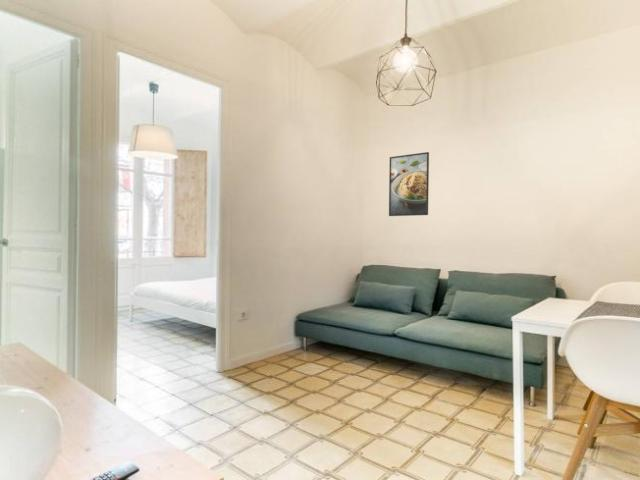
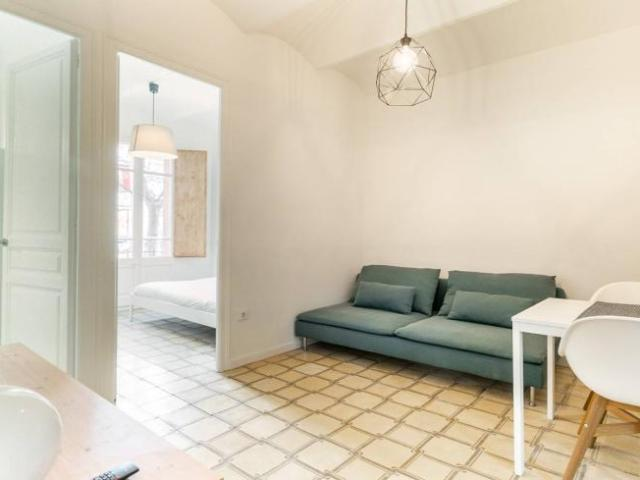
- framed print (408, 185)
